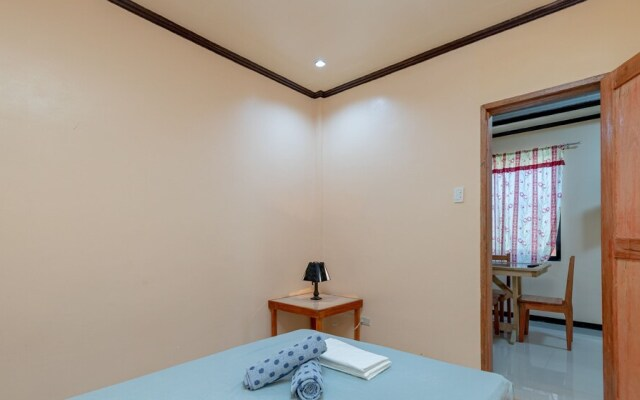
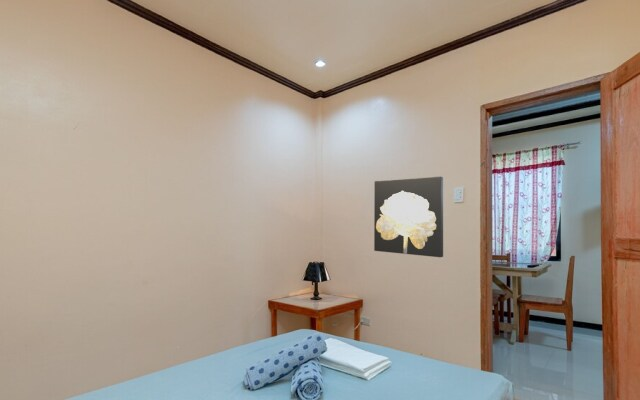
+ wall art (406, 216)
